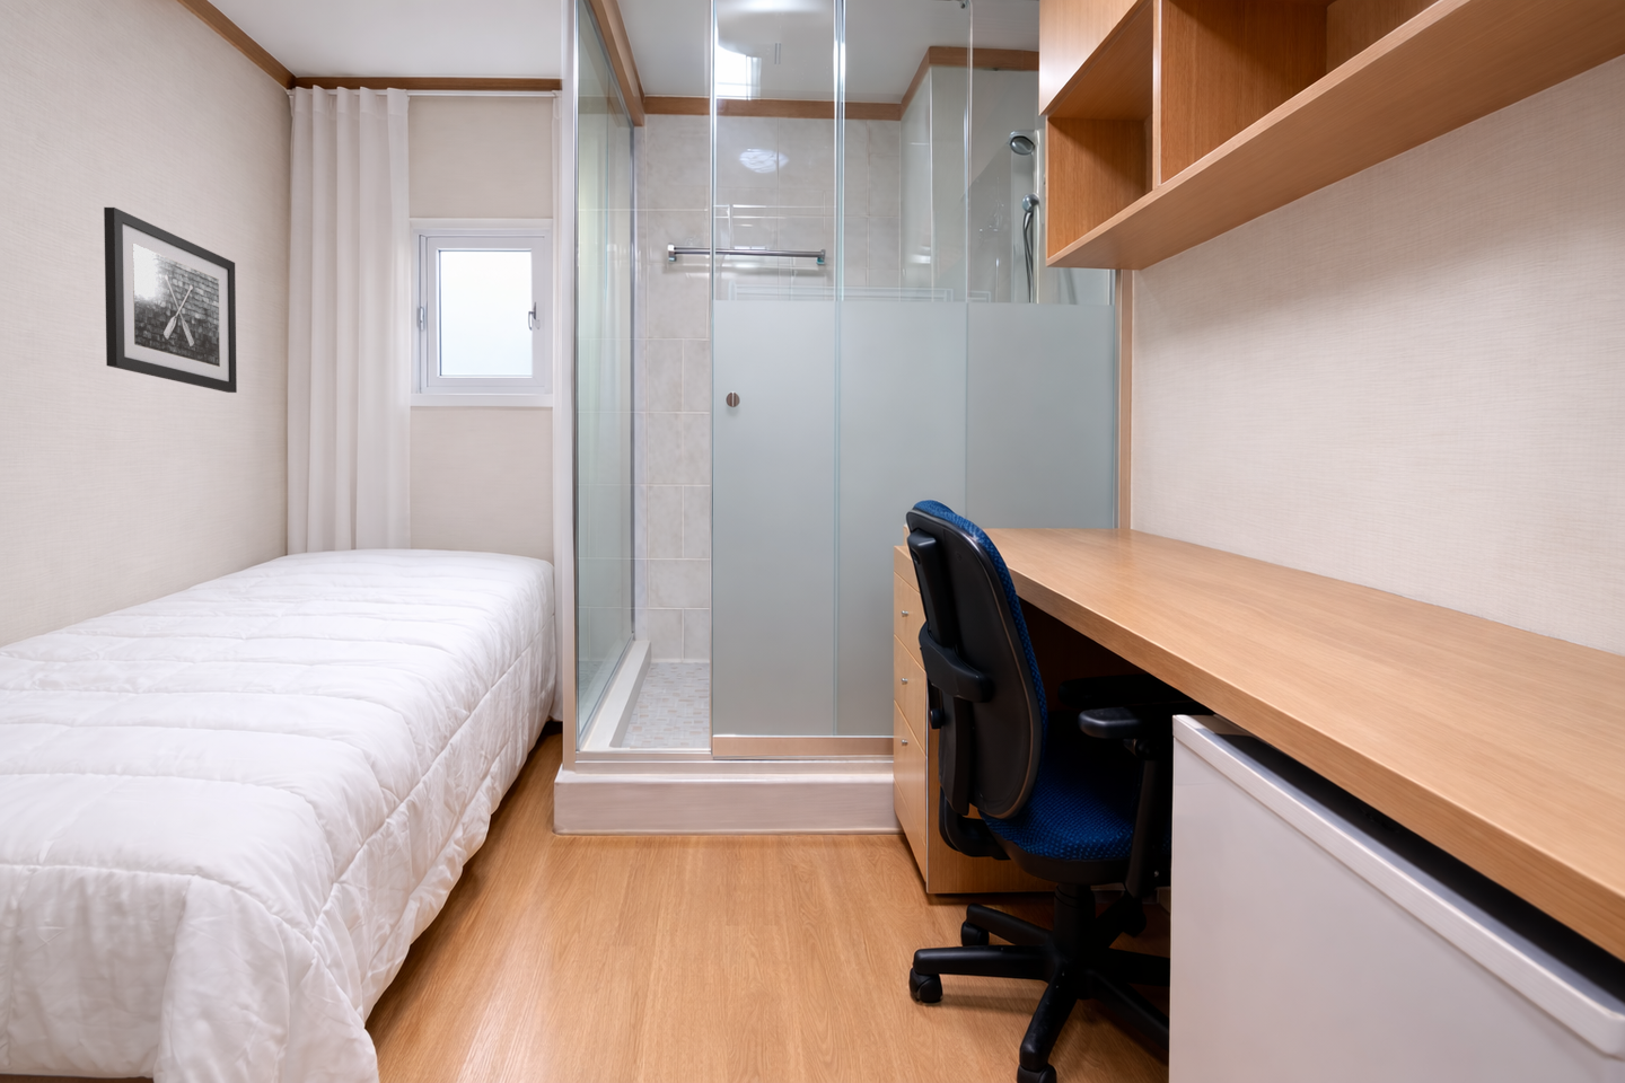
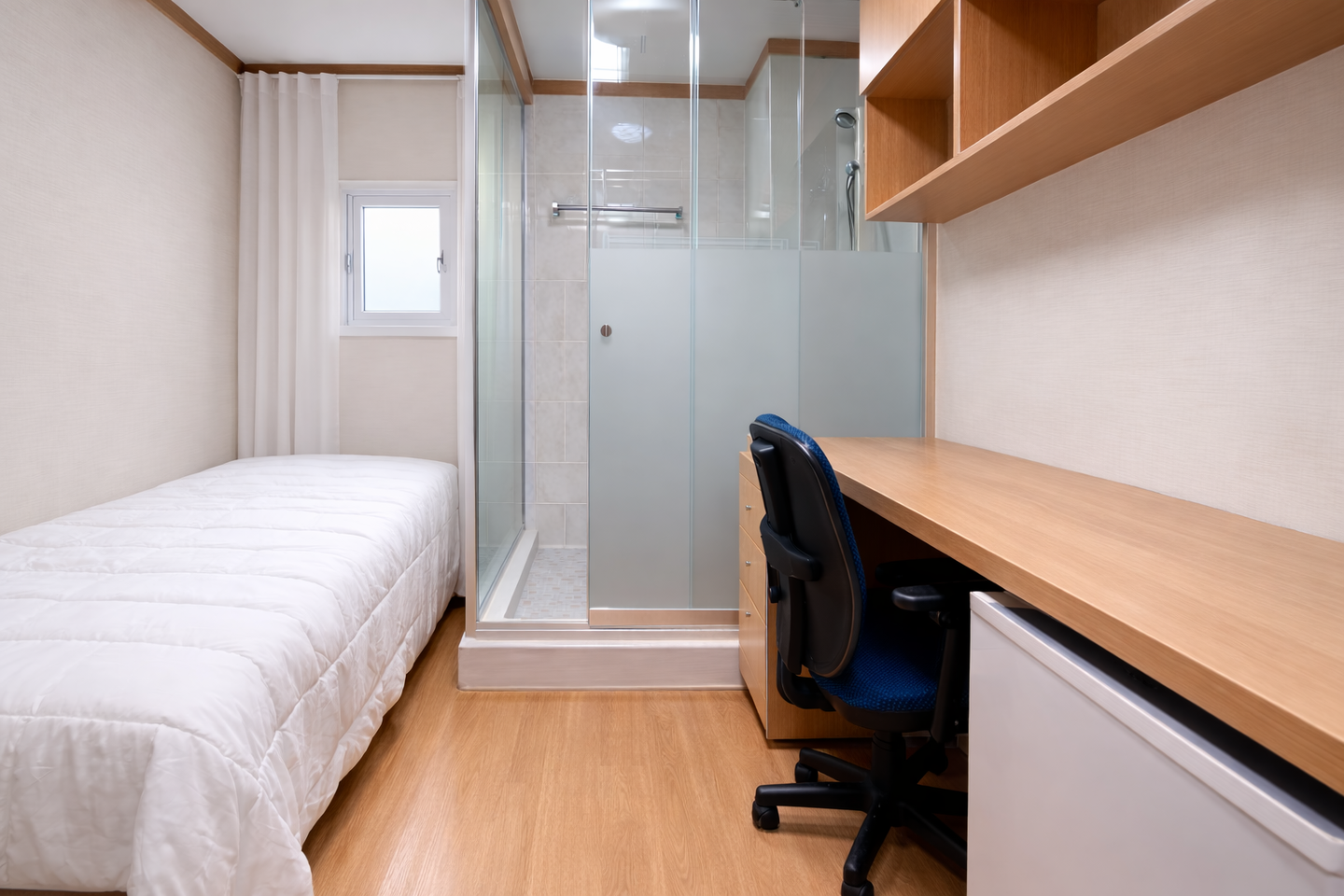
- wall art (177, 309)
